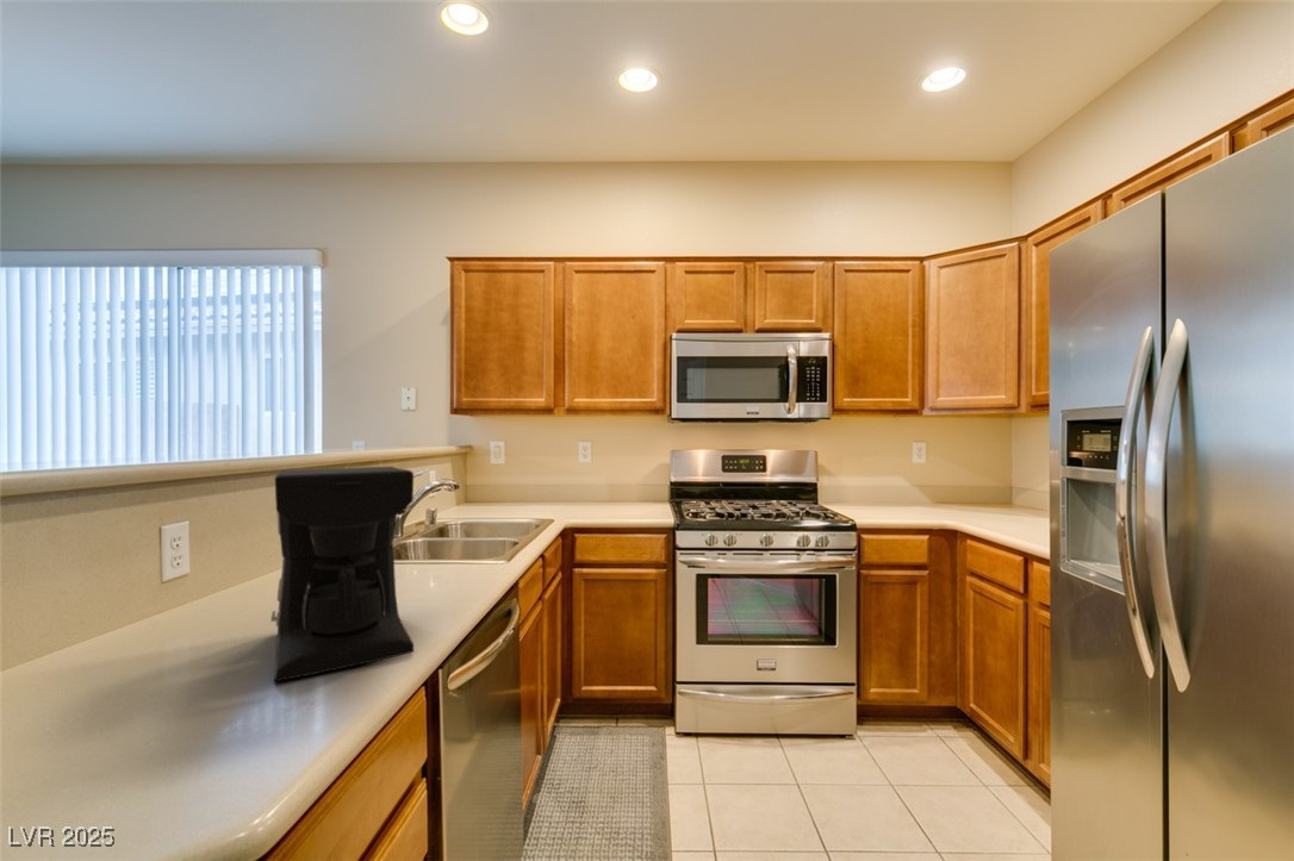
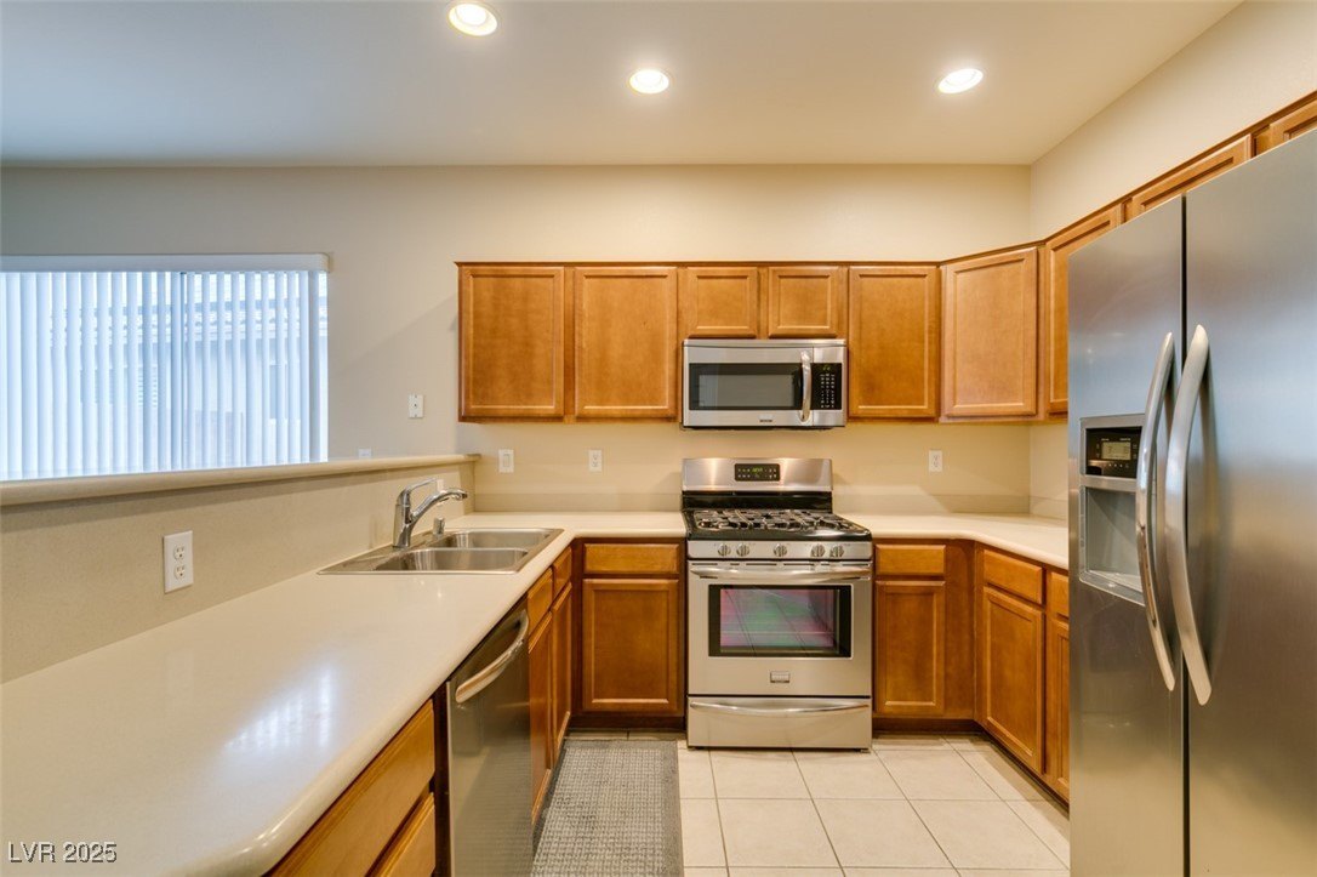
- coffee maker (340, 557)
